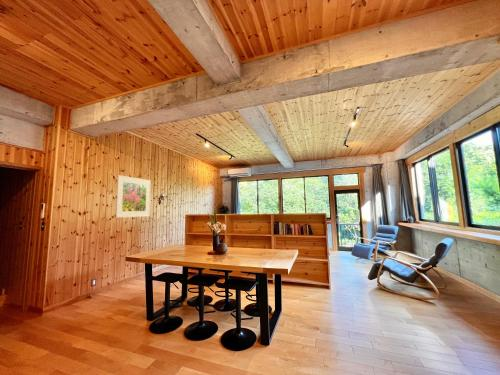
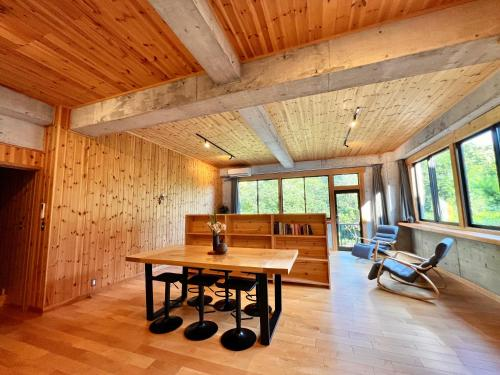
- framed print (134, 197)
